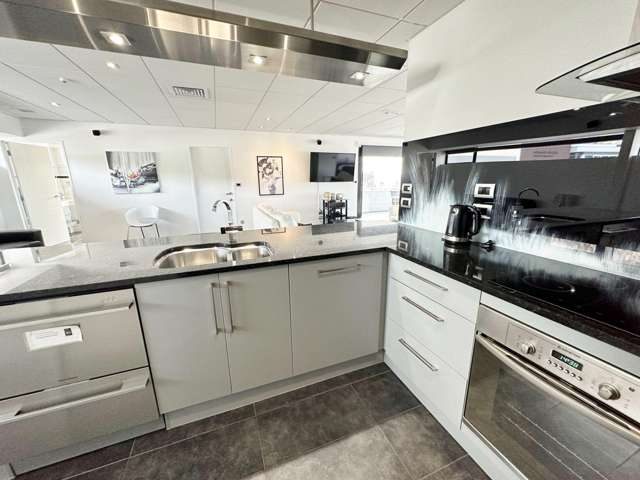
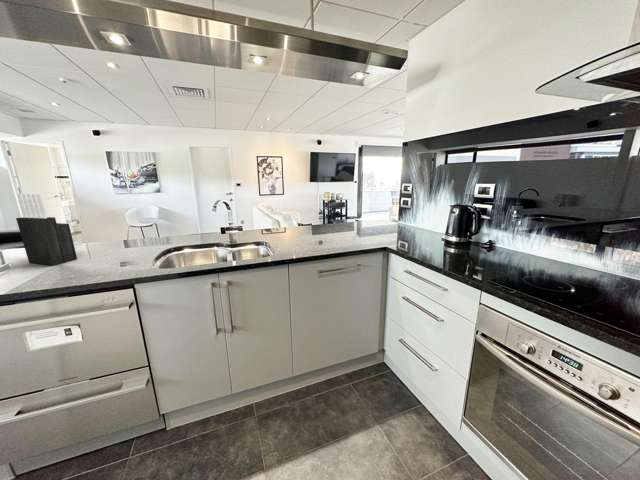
+ knife block (47, 227)
